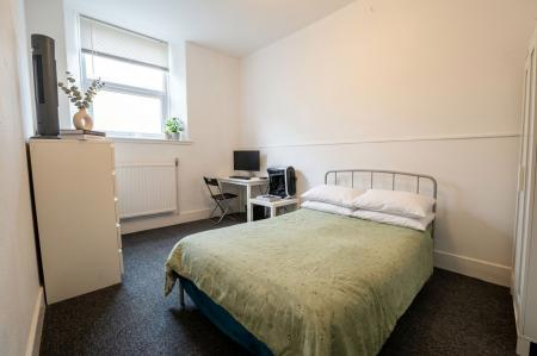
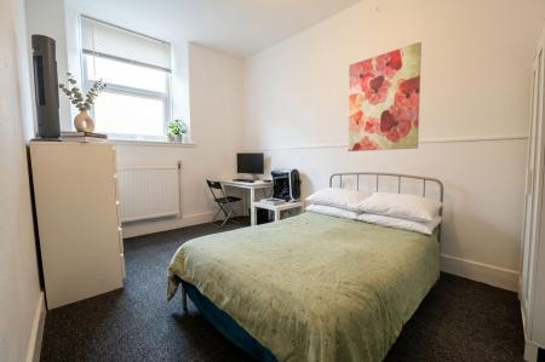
+ wall art (380, 103)
